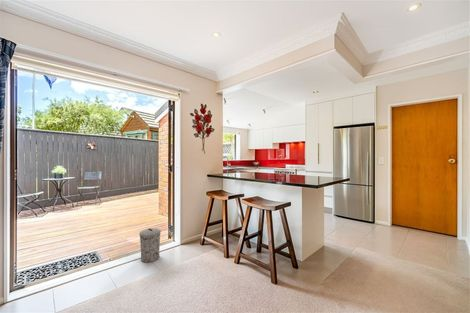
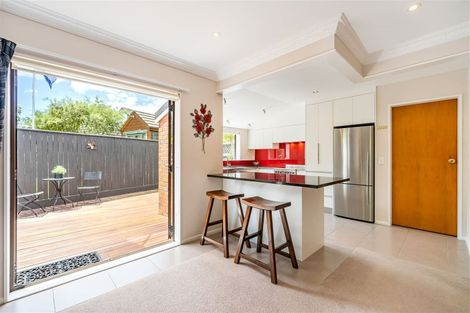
- trash can (150, 243)
